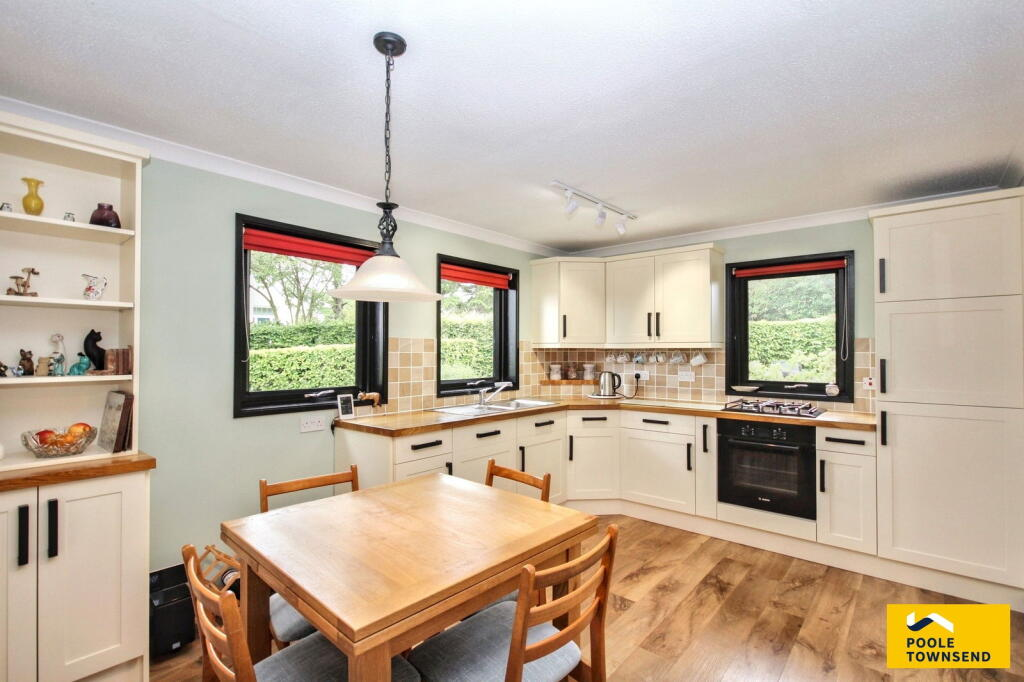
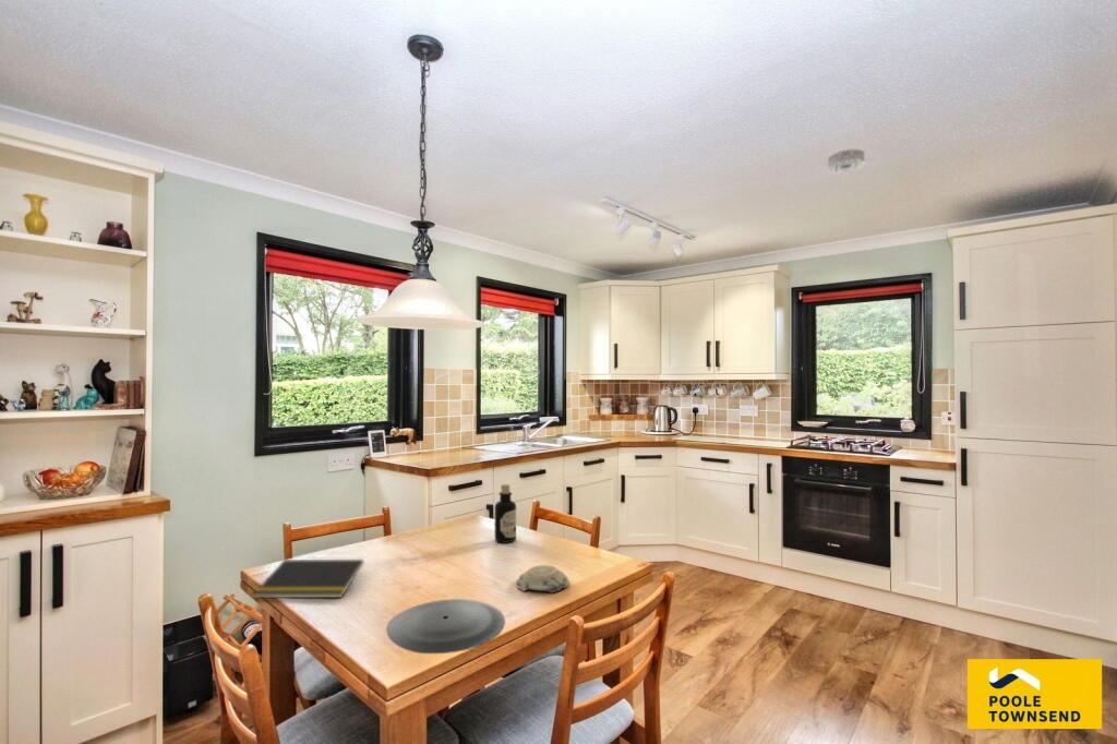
+ notepad (311, 577)
+ plate (445, 620)
+ decorative bowl (542, 576)
+ smoke detector (845, 160)
+ bottle (505, 512)
